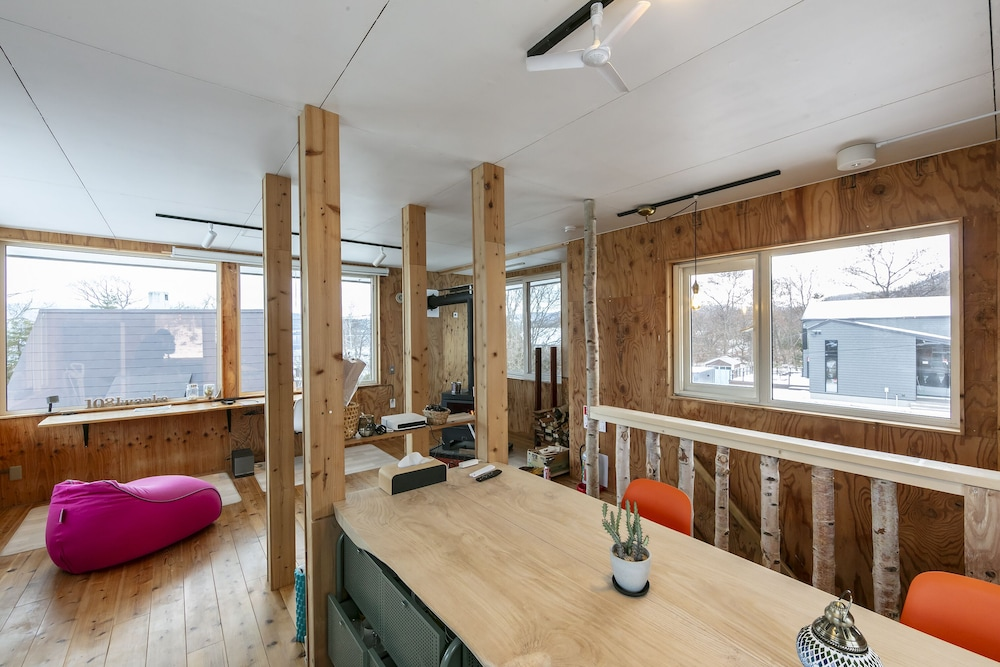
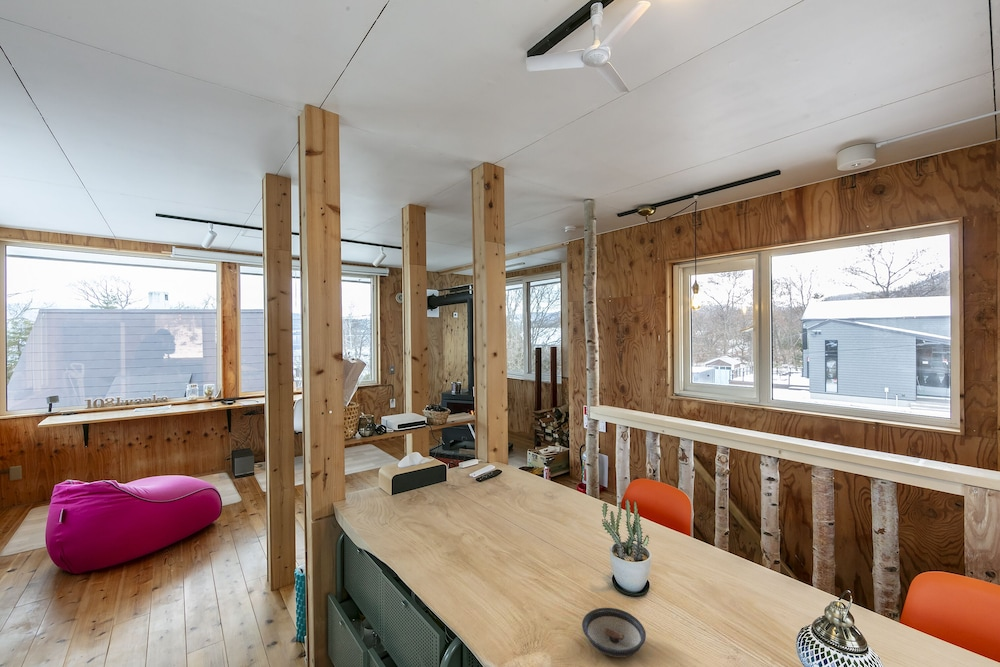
+ saucer (613, 635)
